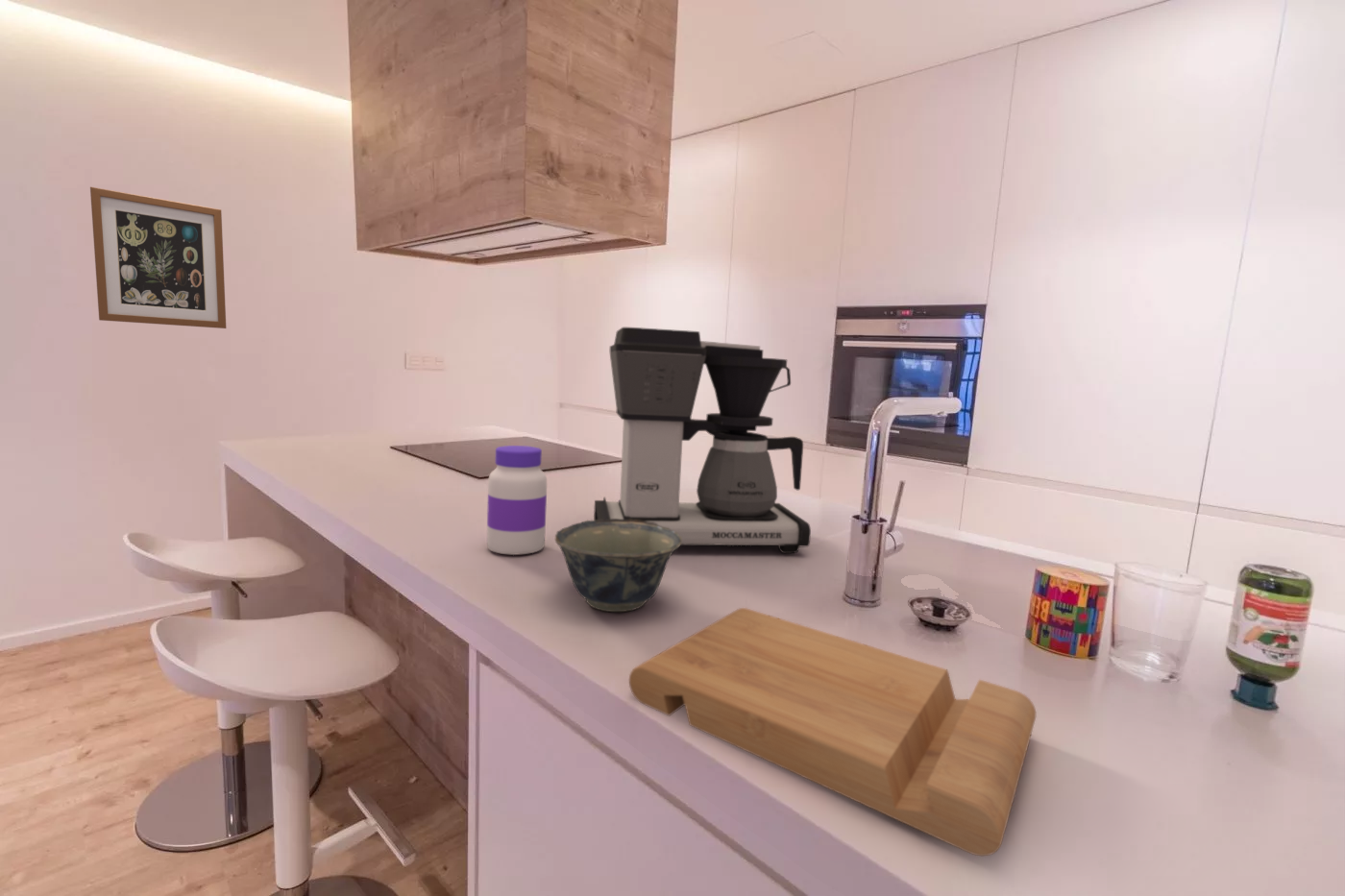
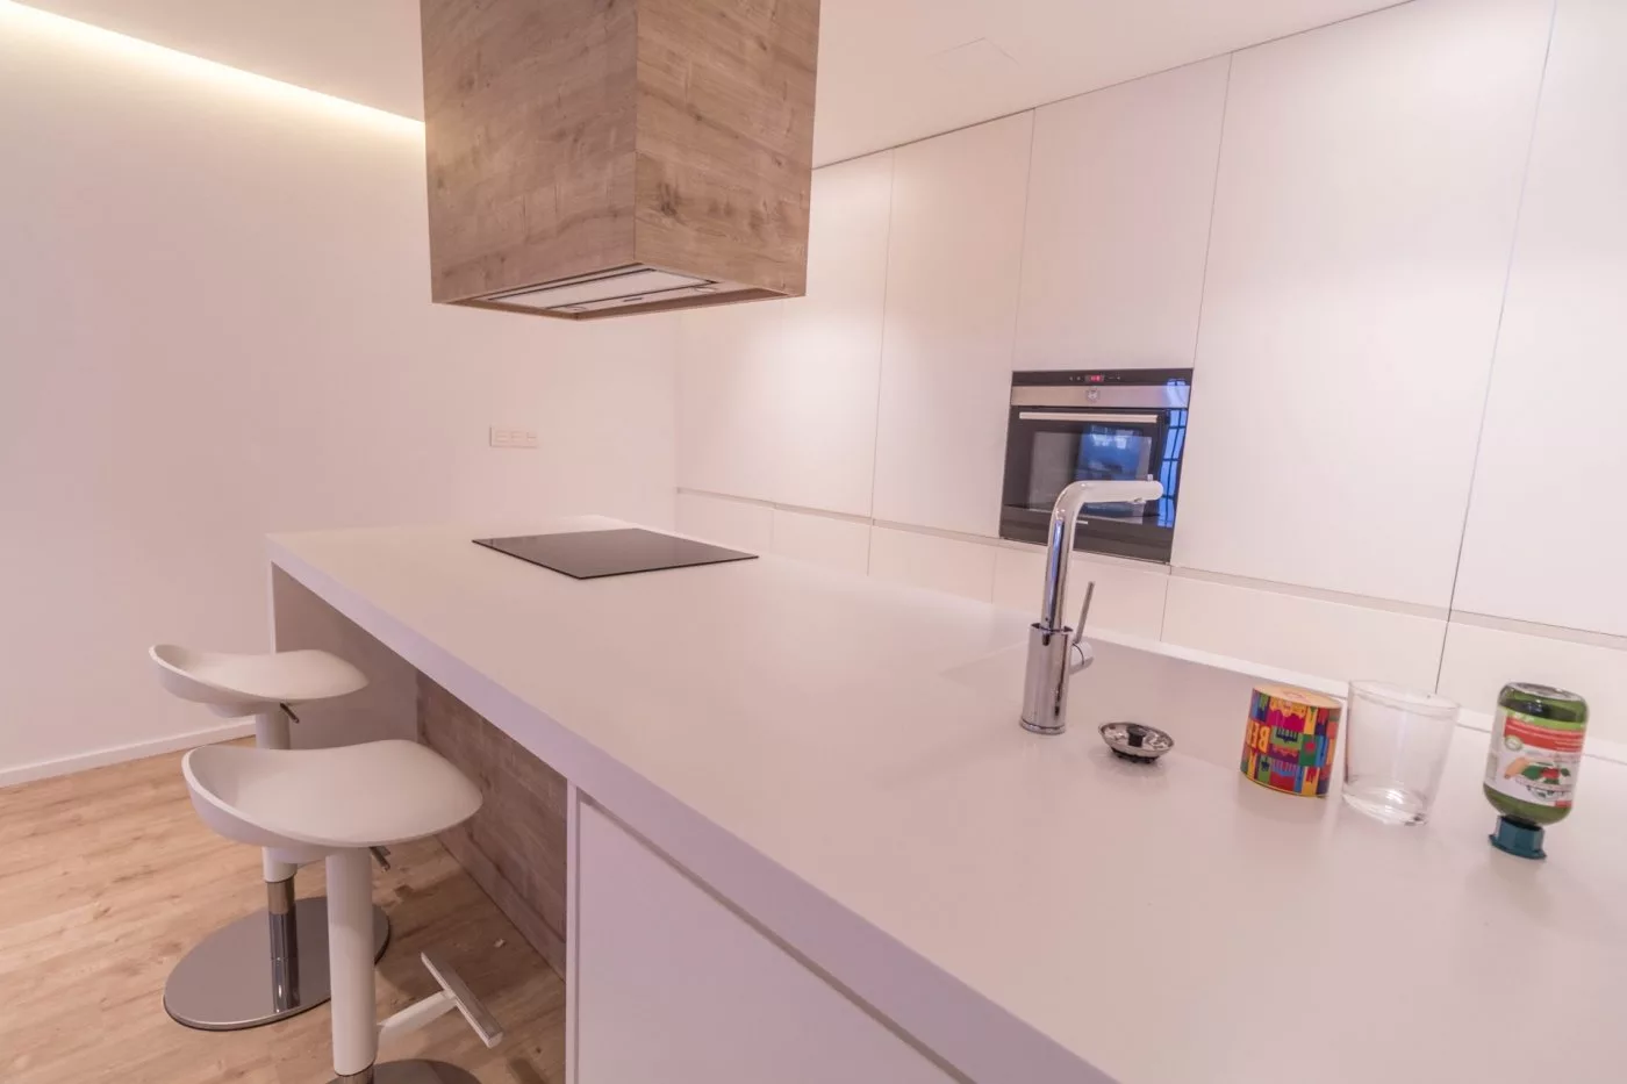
- jar (517, 497)
- bowl (617, 567)
- coffee maker (709, 433)
- wall art (162, 262)
- cutting board (827, 697)
